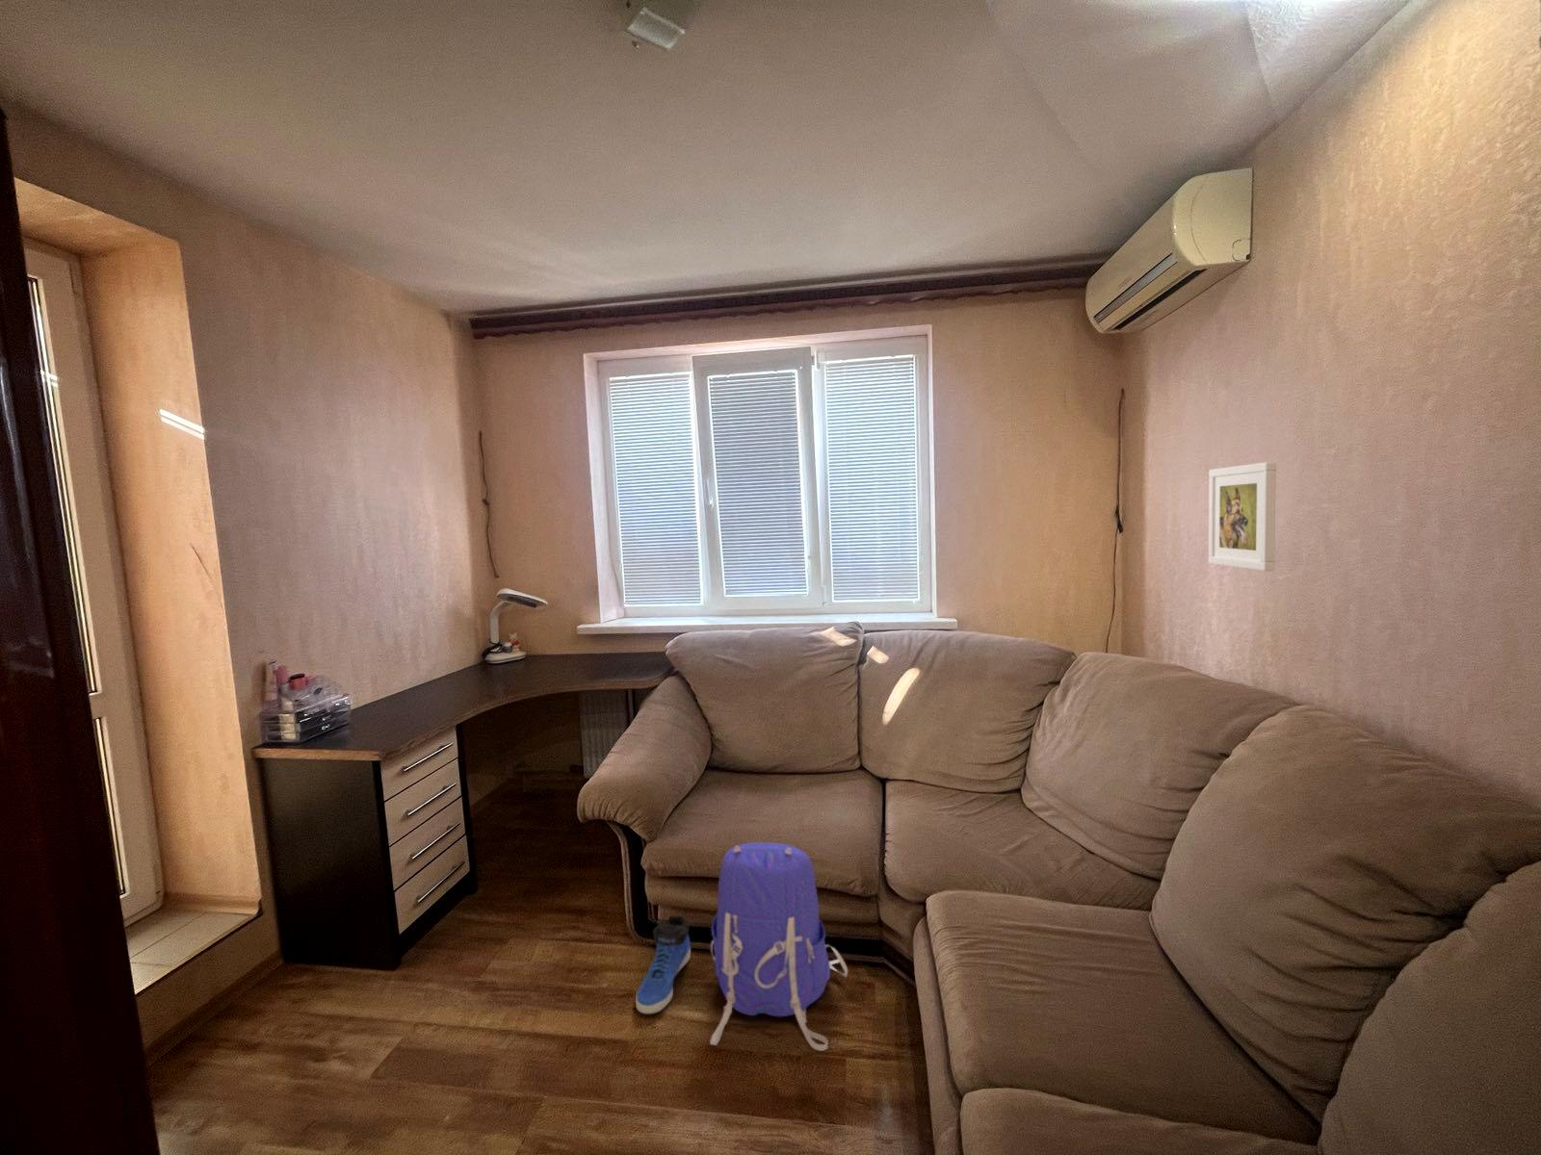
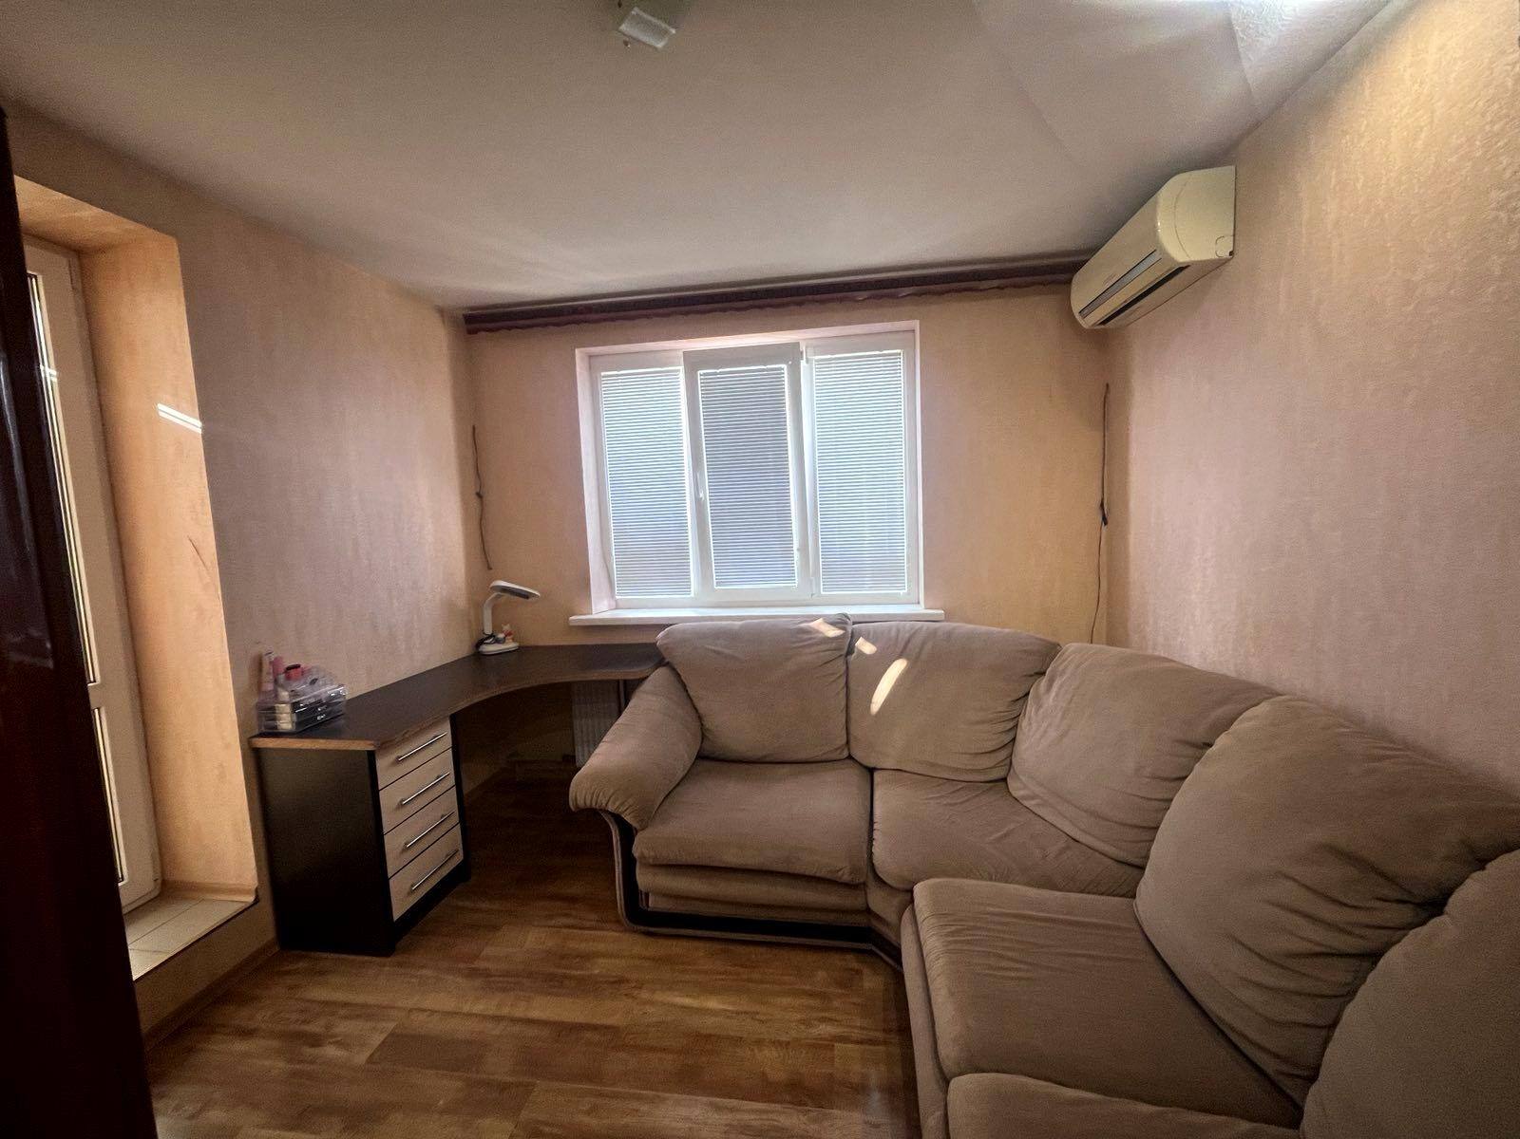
- backpack (769, 926)
- sneaker (664, 957)
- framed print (1239, 516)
